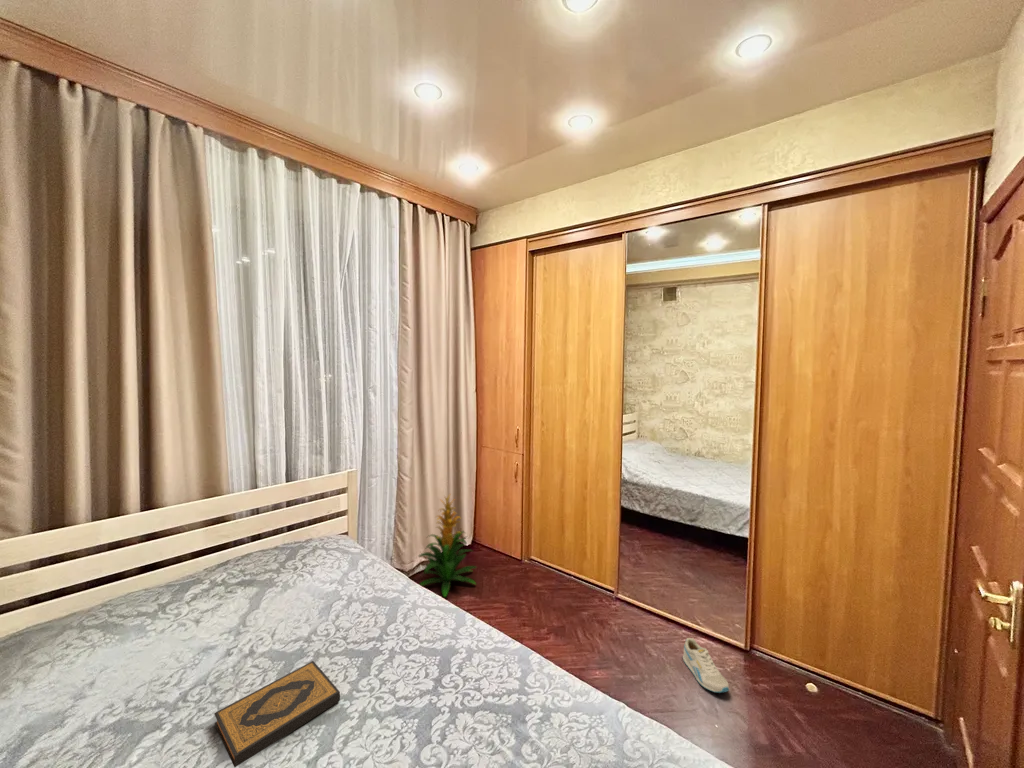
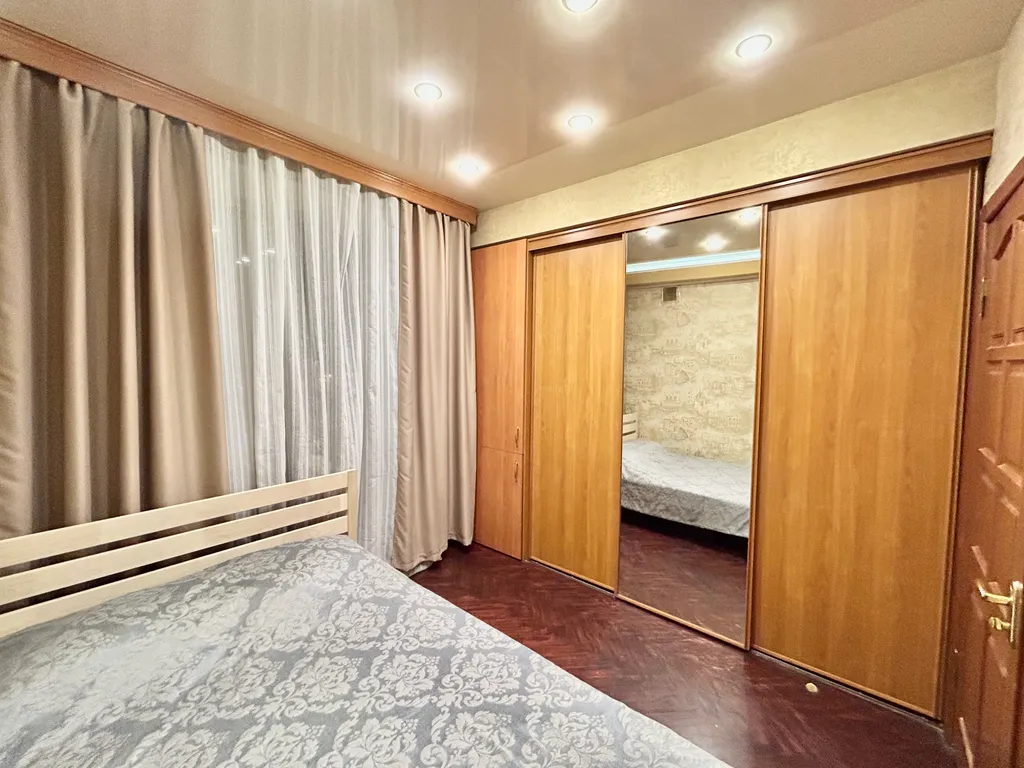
- sneaker (704, 664)
- hardback book (279, 707)
- indoor plant (447, 538)
